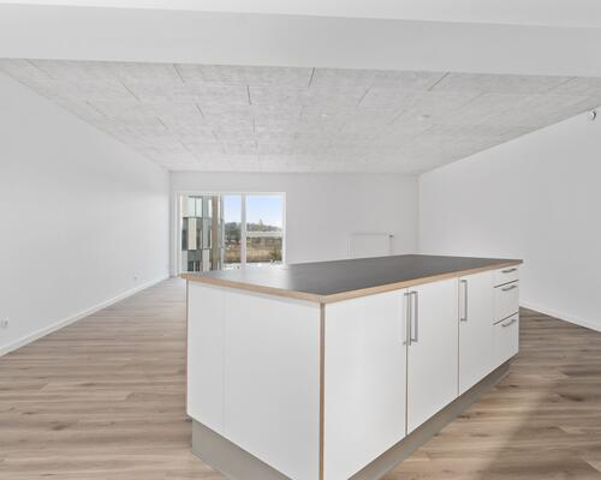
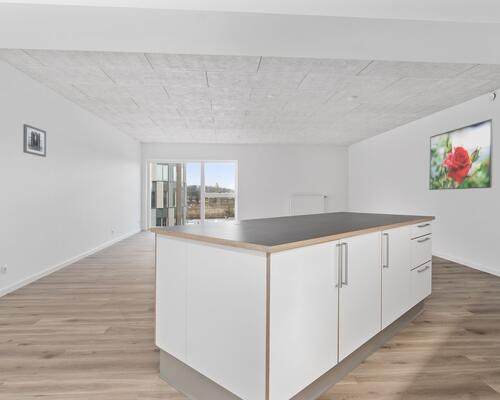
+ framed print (457, 158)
+ wall art (35, 141)
